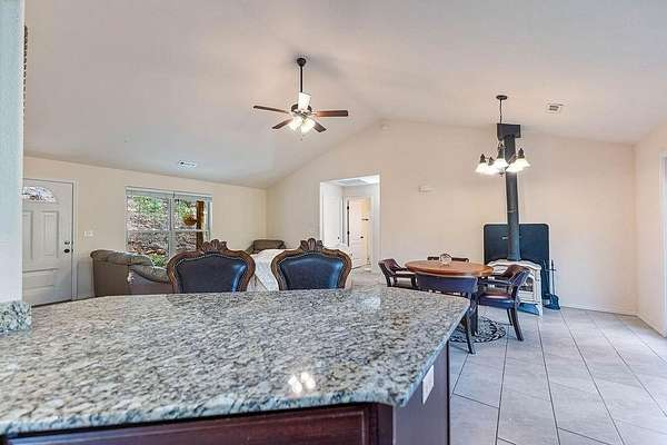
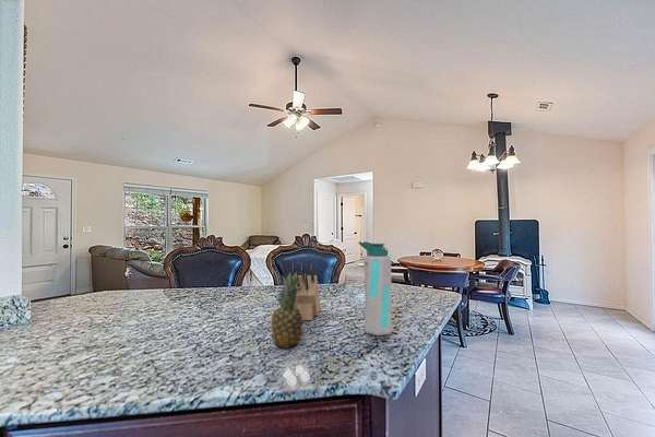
+ fruit (287, 308)
+ water bottle (374, 286)
+ knife block (306, 287)
